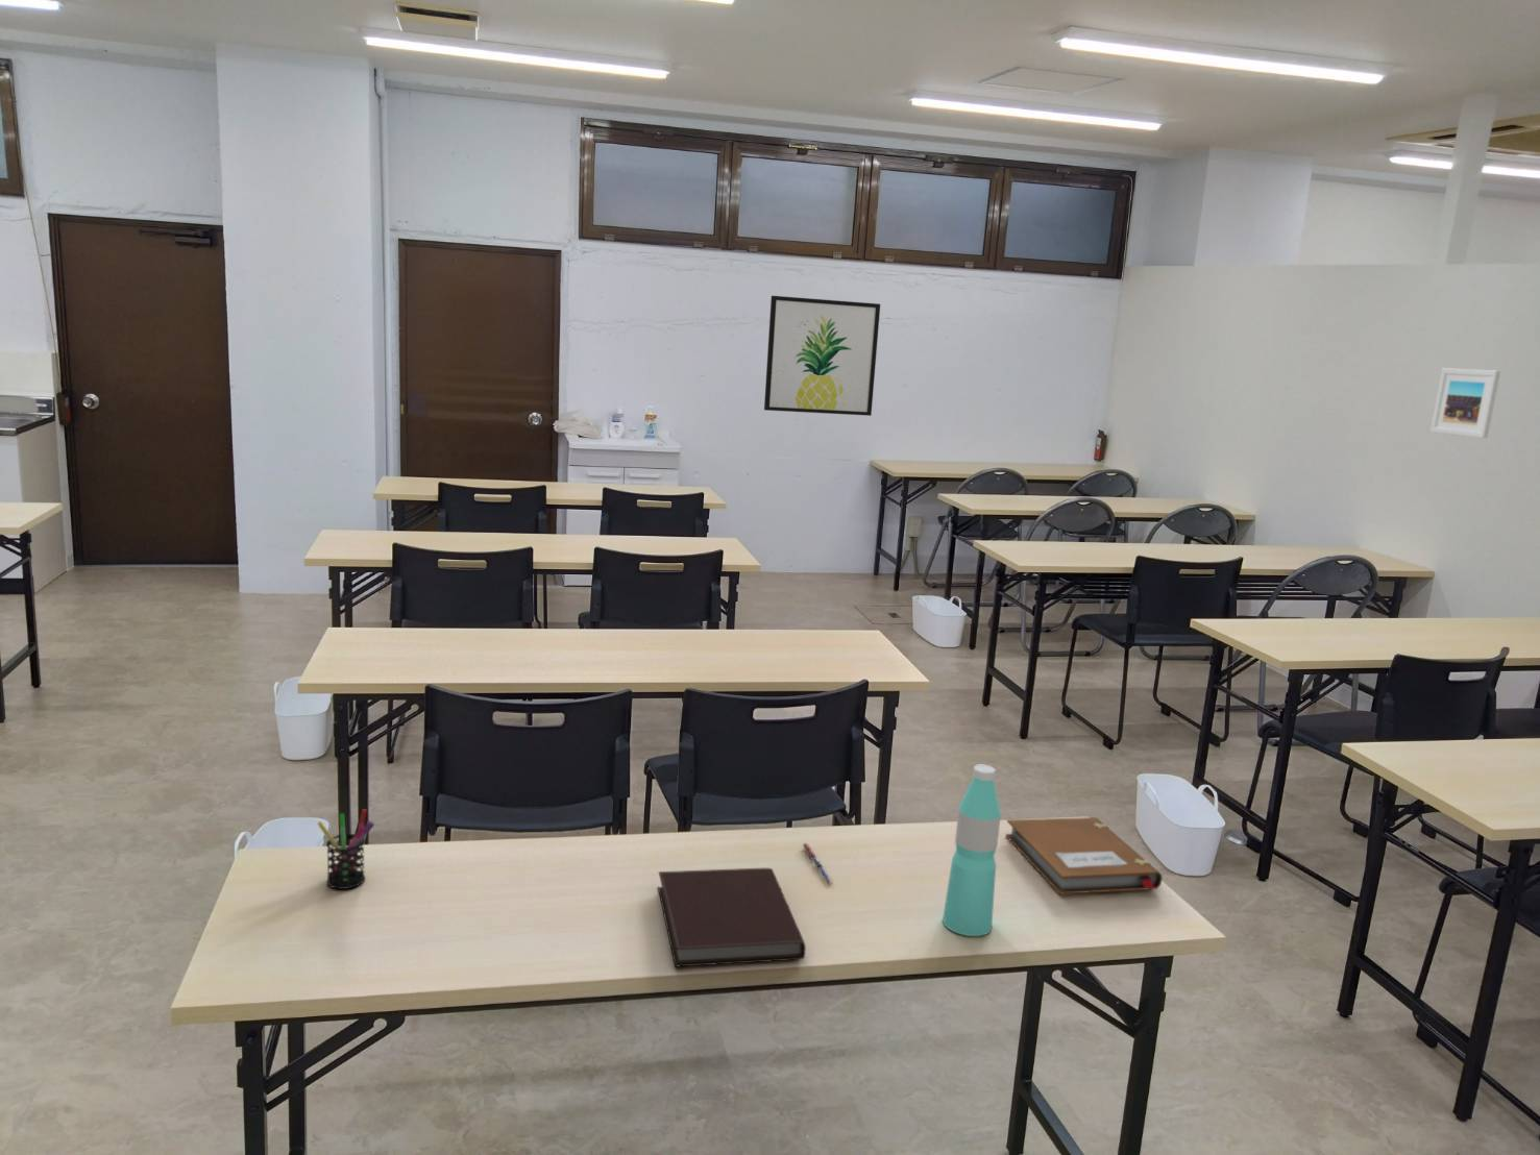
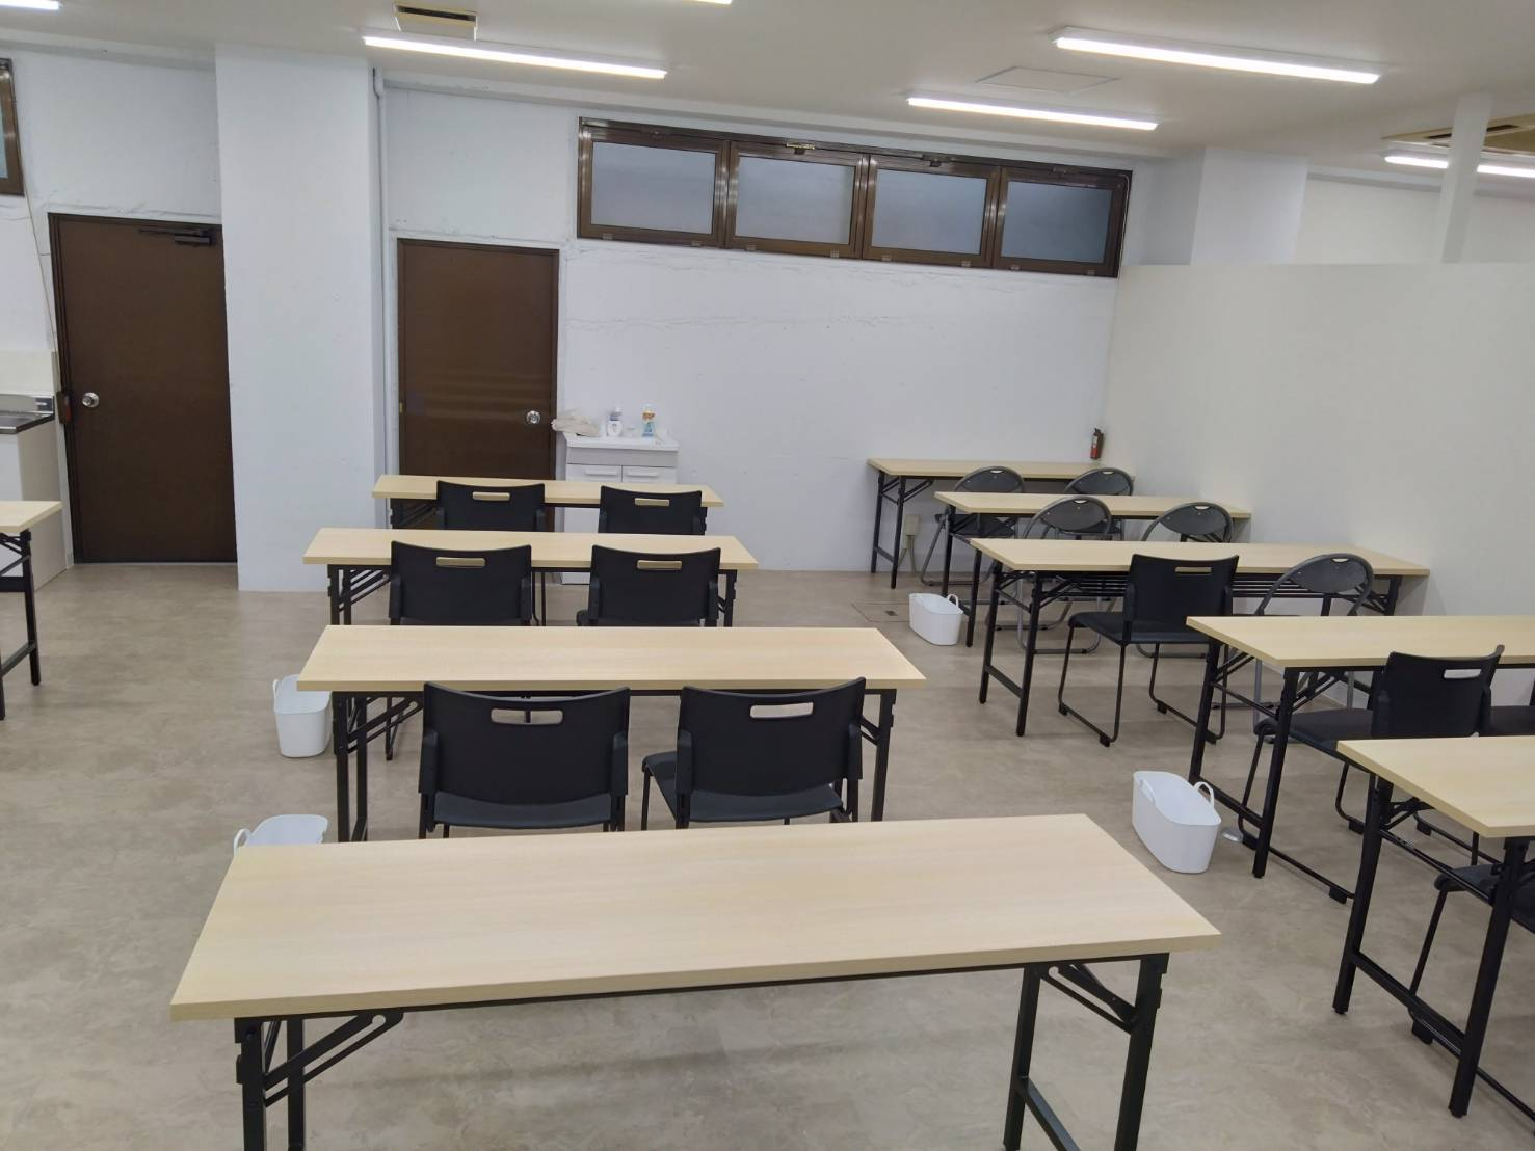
- notebook (1082, 854)
- wall art (822, 357)
- pen holder (346, 844)
- pen (817, 861)
- notebook (728, 914)
- water bottle (974, 847)
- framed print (1464, 403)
